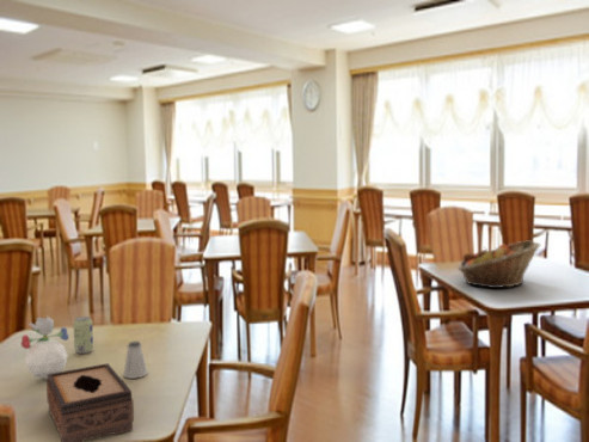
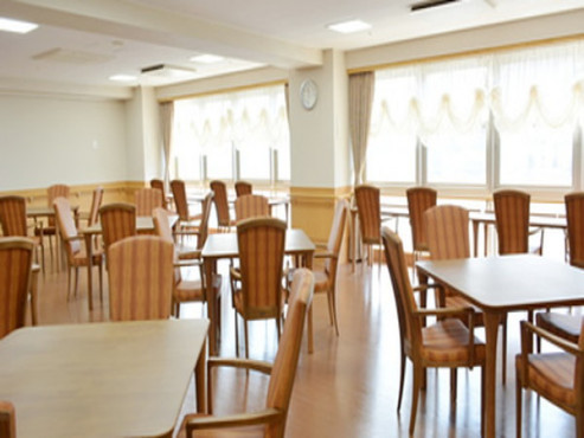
- fruit basket (497, 262)
- tissue box (87, 400)
- saltshaker (134, 358)
- toy figurine (45, 345)
- beverage can (82, 334)
